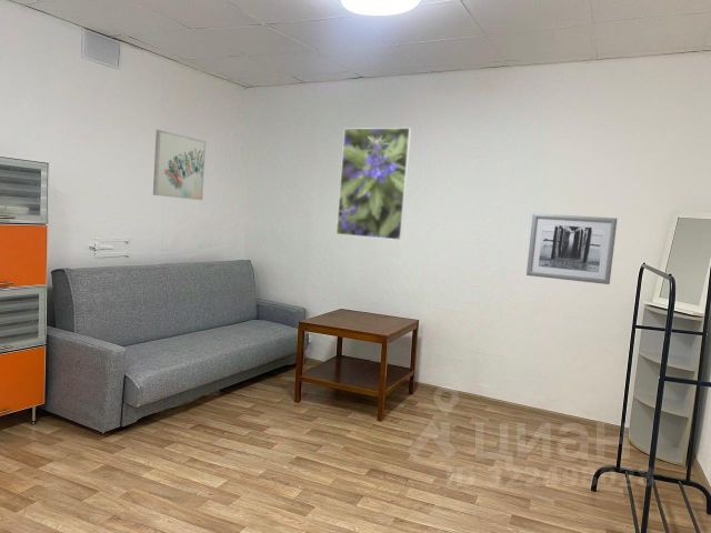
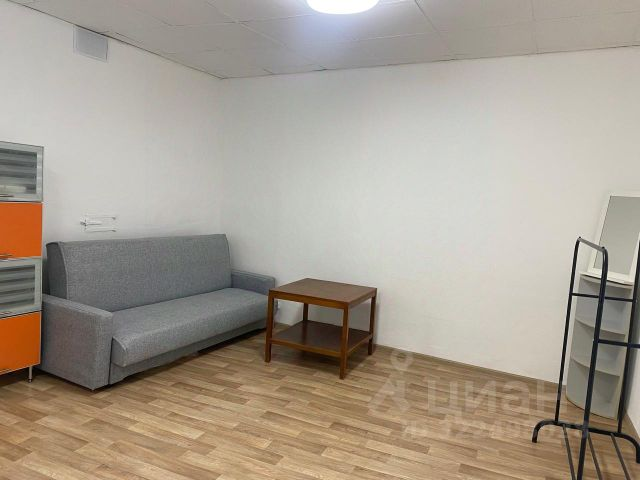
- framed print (372, 182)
- wall art (570, 248)
- wall art (180, 167)
